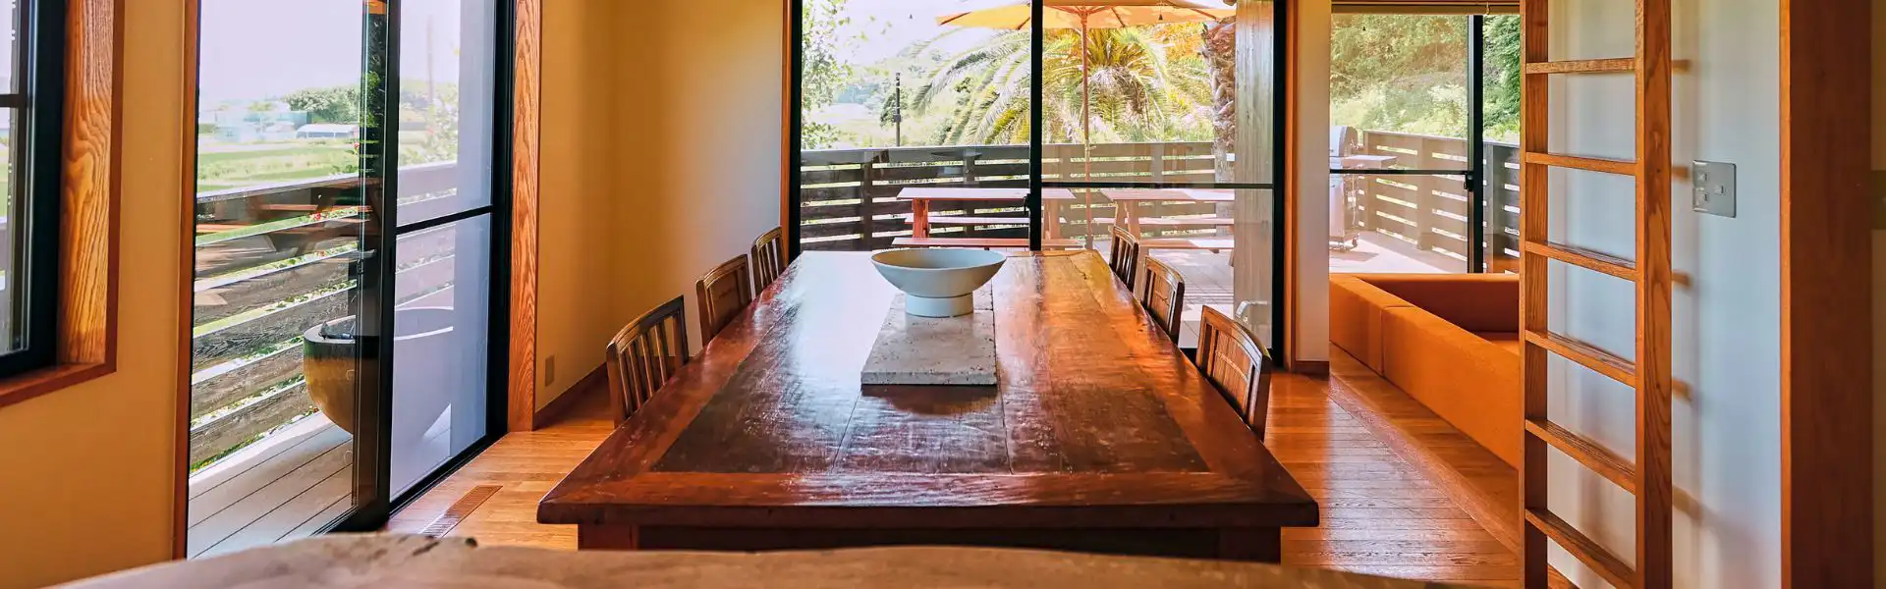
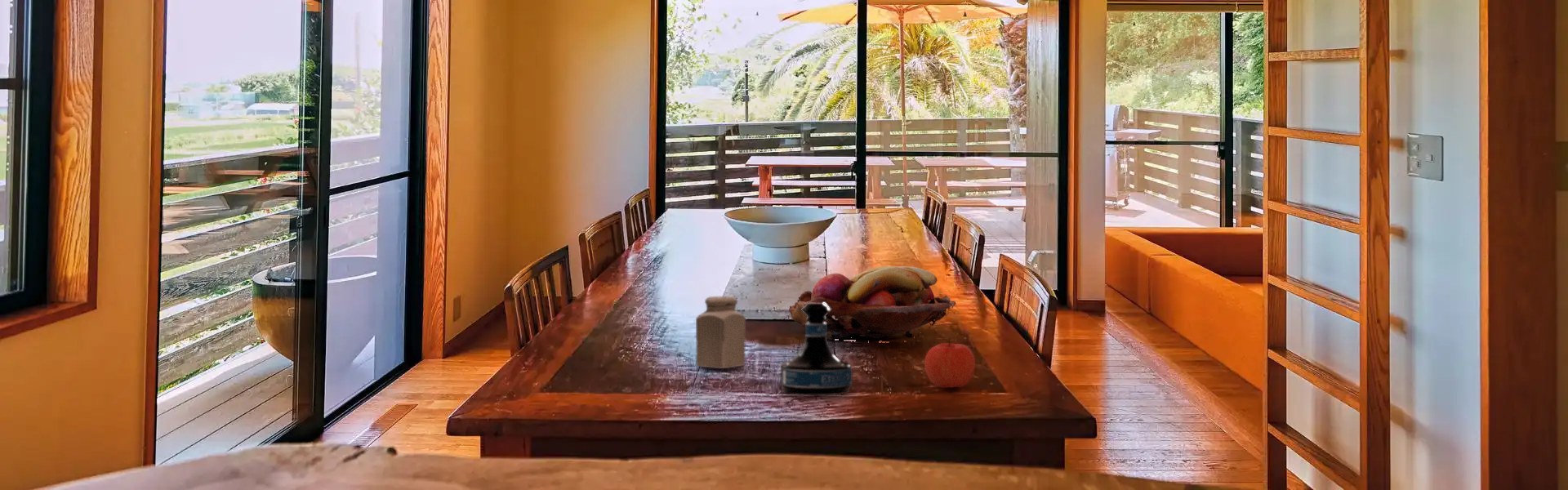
+ apple (949, 362)
+ tequila bottle (816, 347)
+ fruit basket (871, 301)
+ salt shaker (720, 331)
